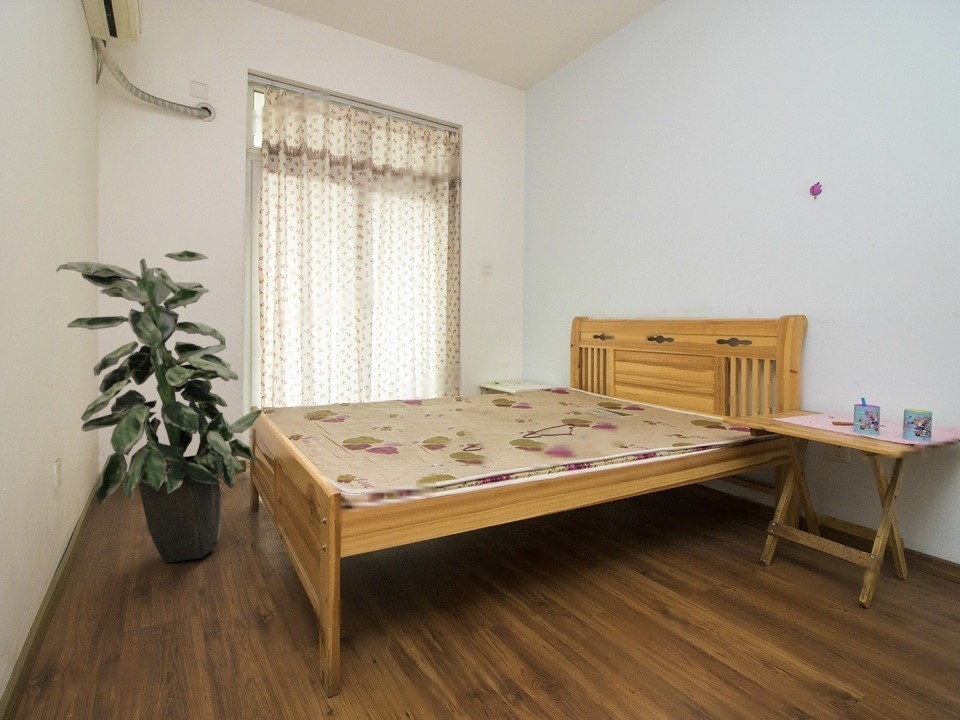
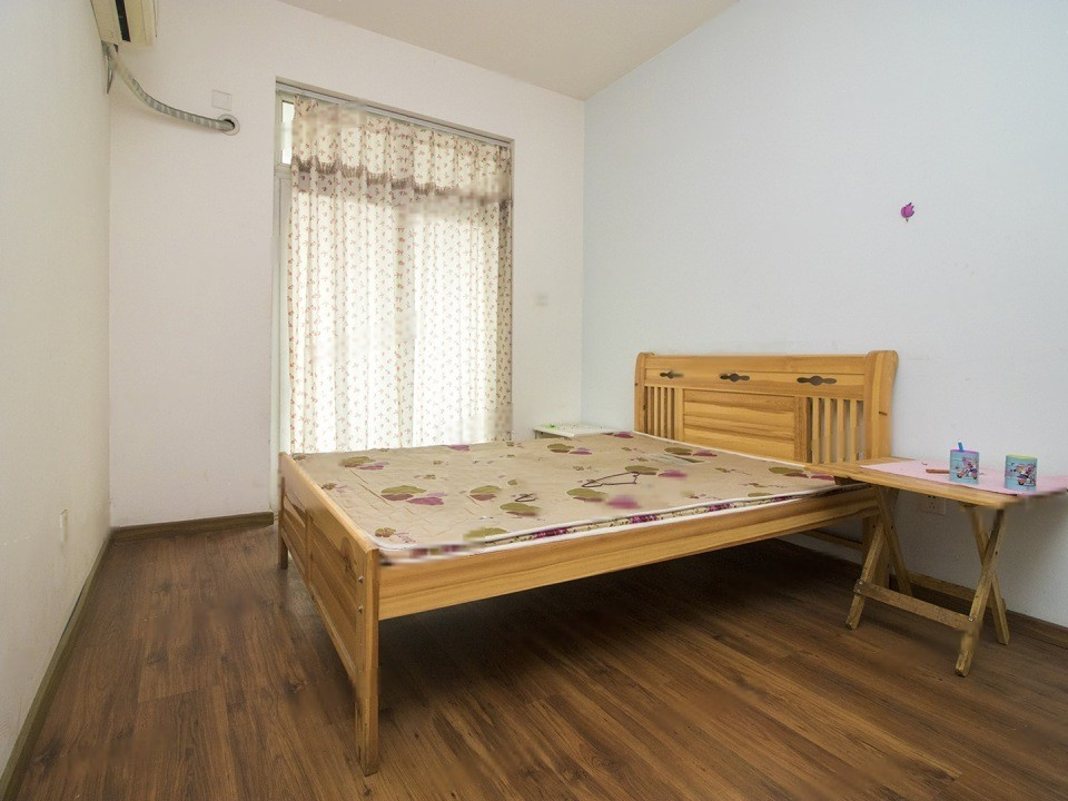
- indoor plant (170, 407)
